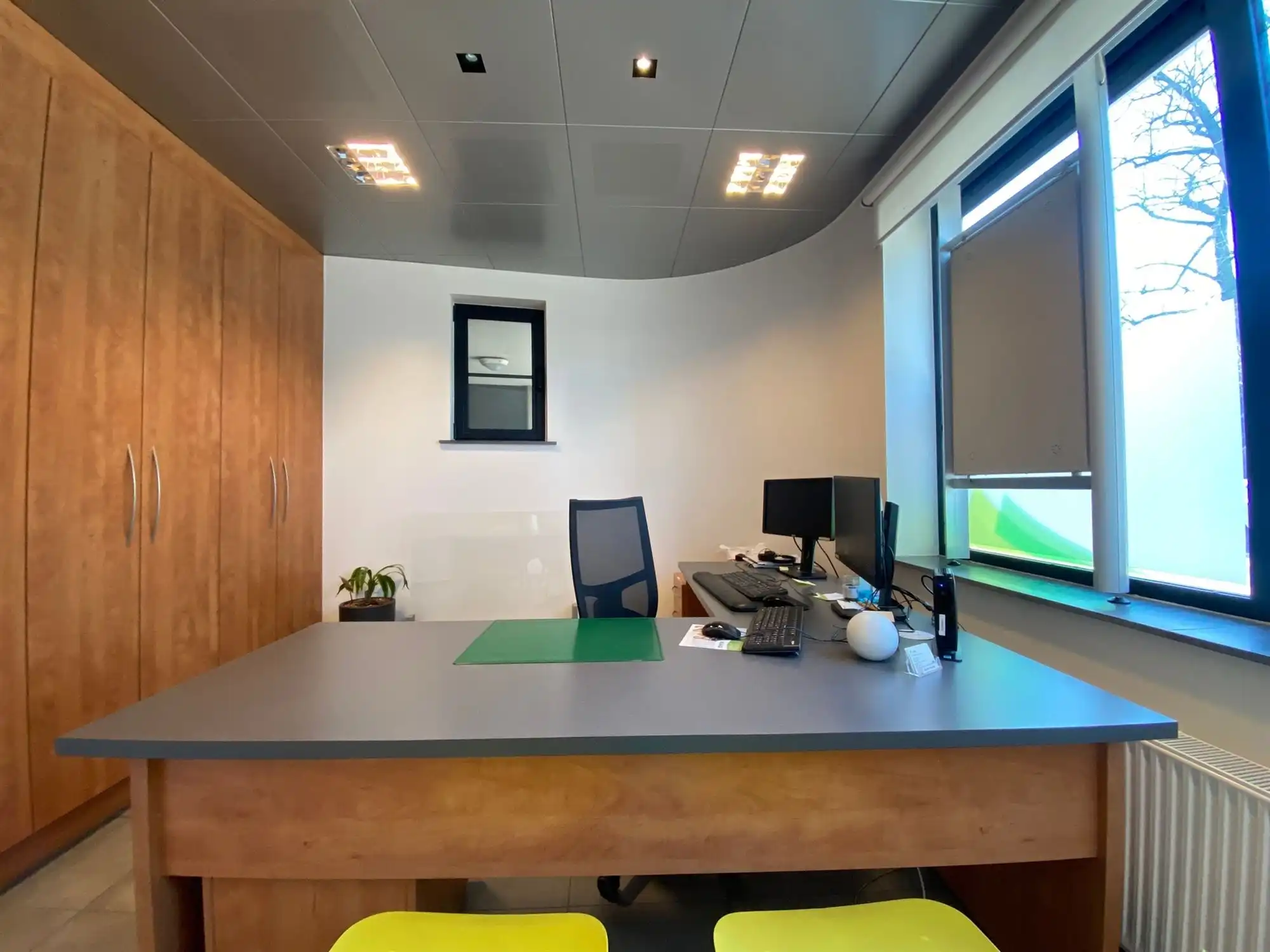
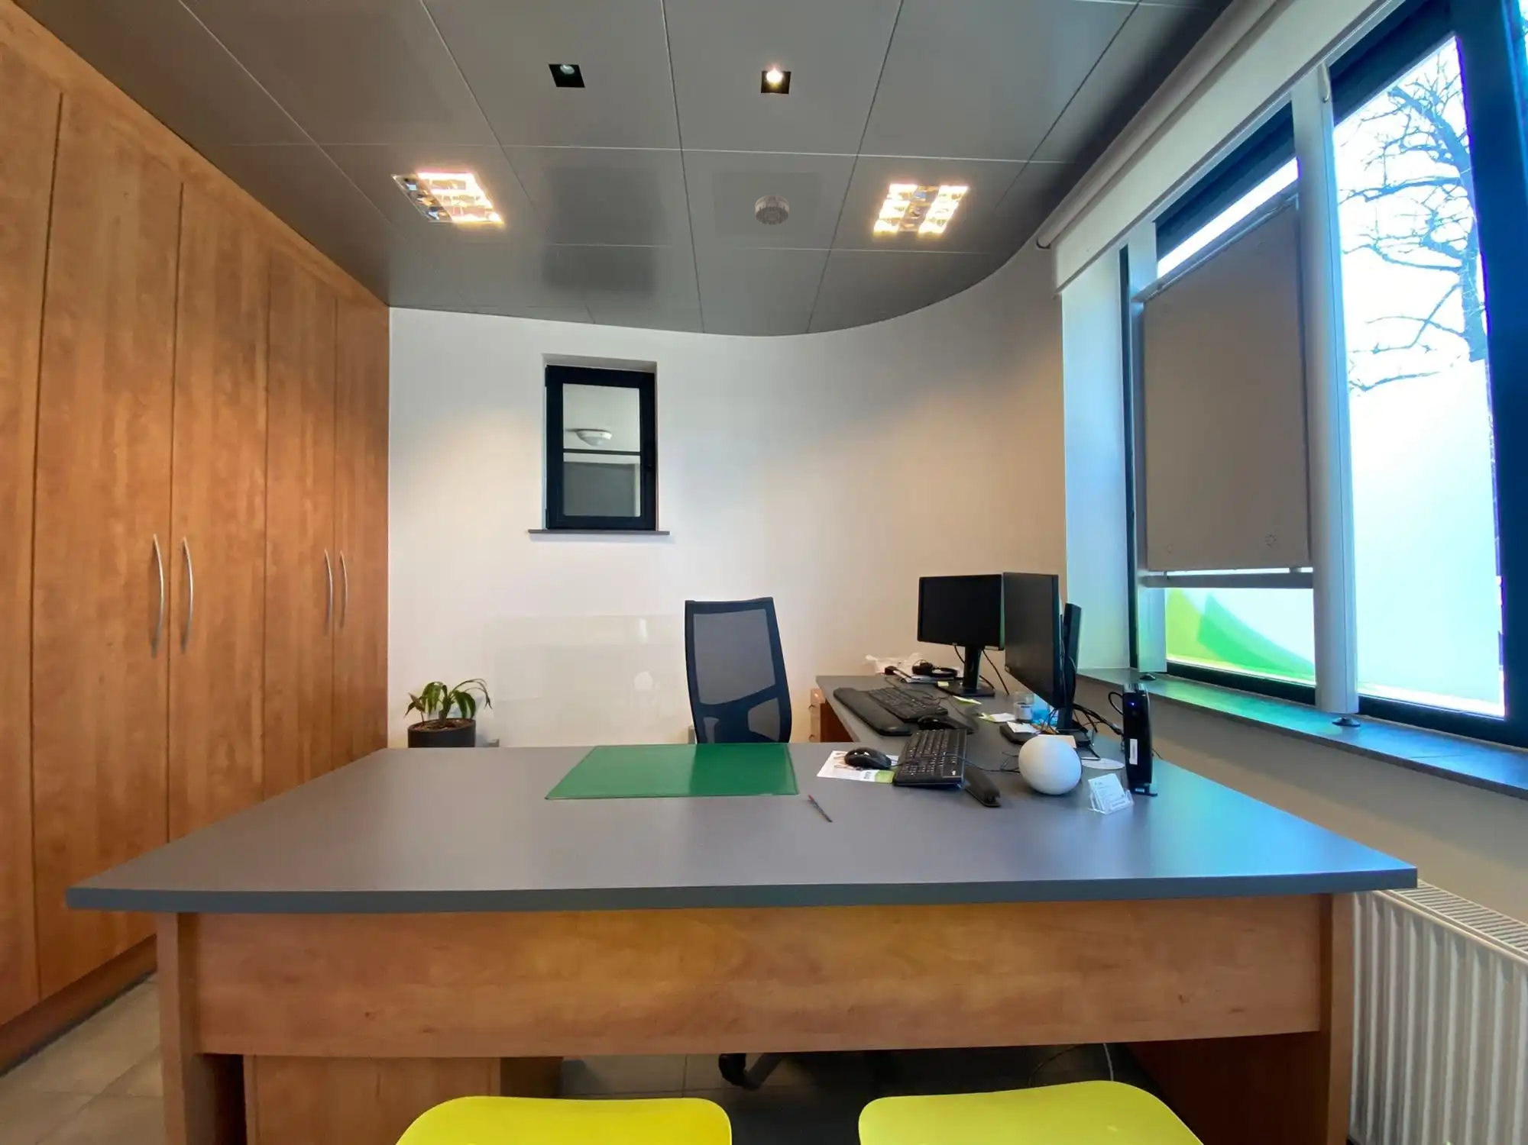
+ stapler (981, 784)
+ pen (819, 807)
+ smoke detector (771, 209)
